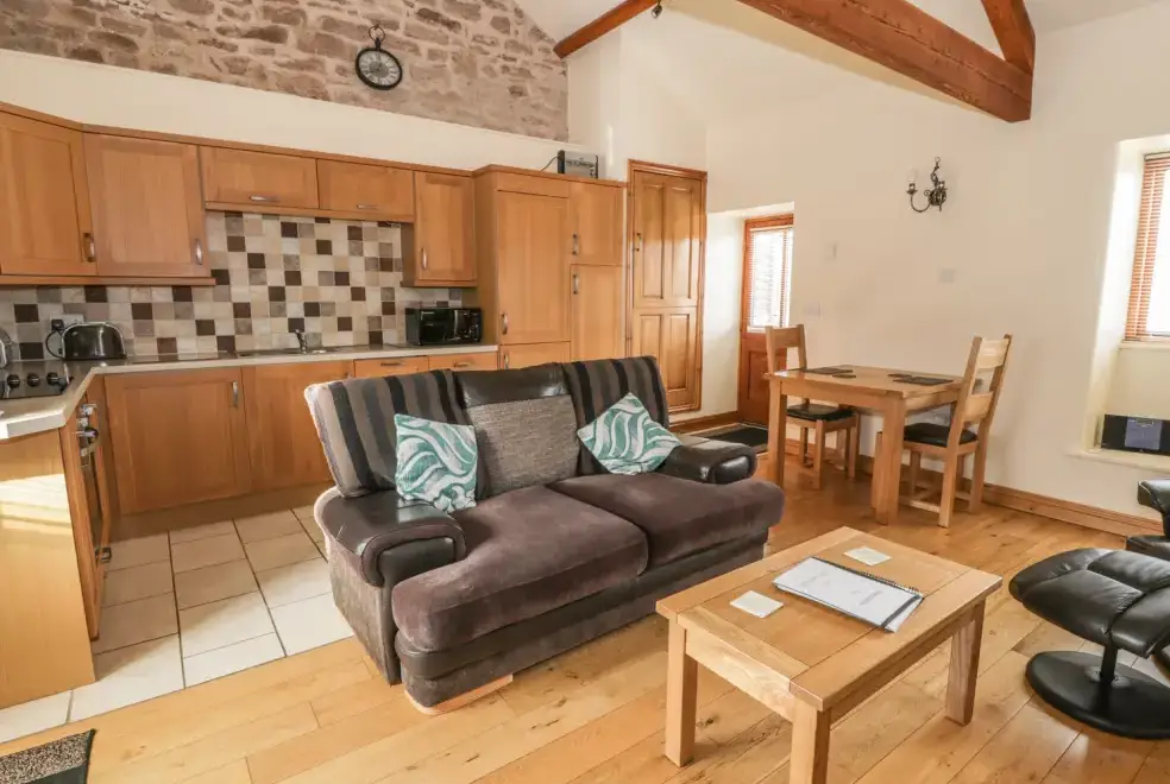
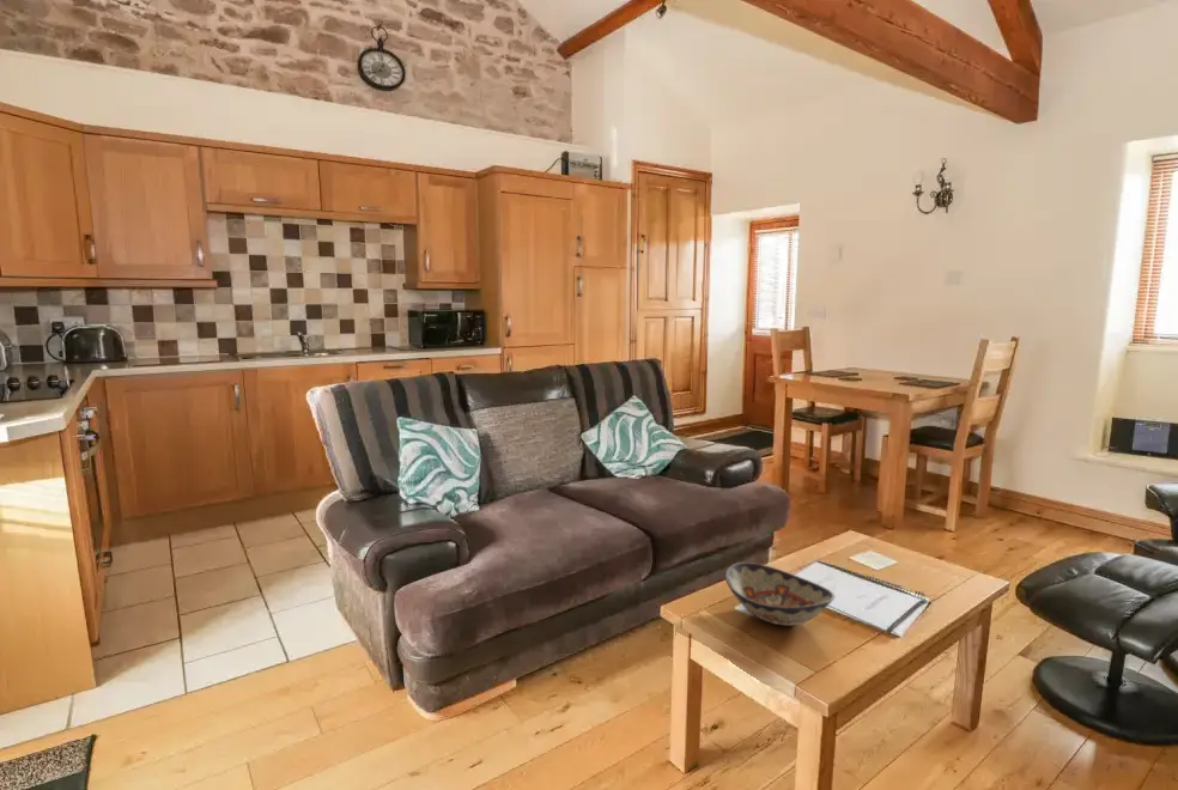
+ decorative bowl (777, 598)
